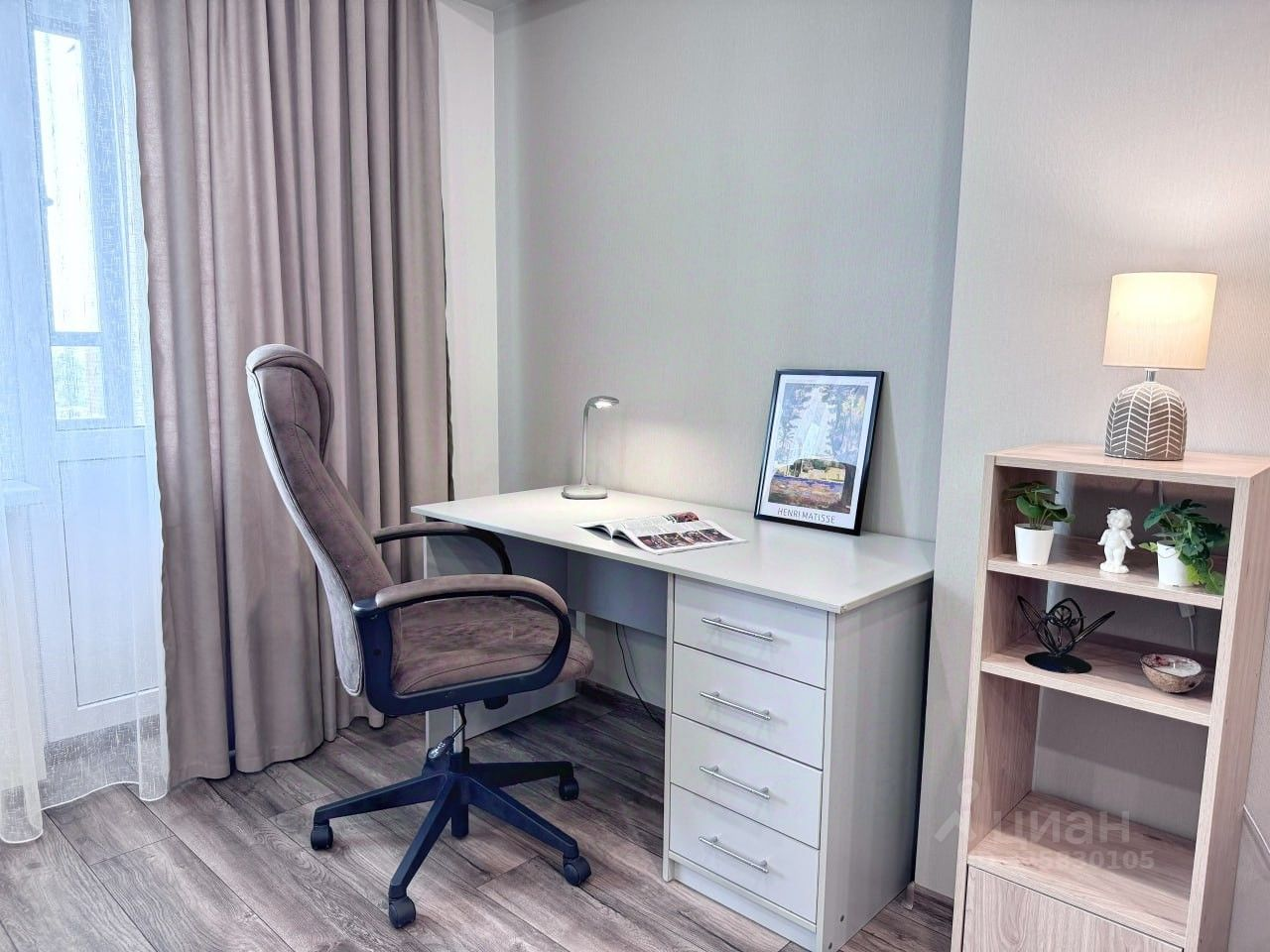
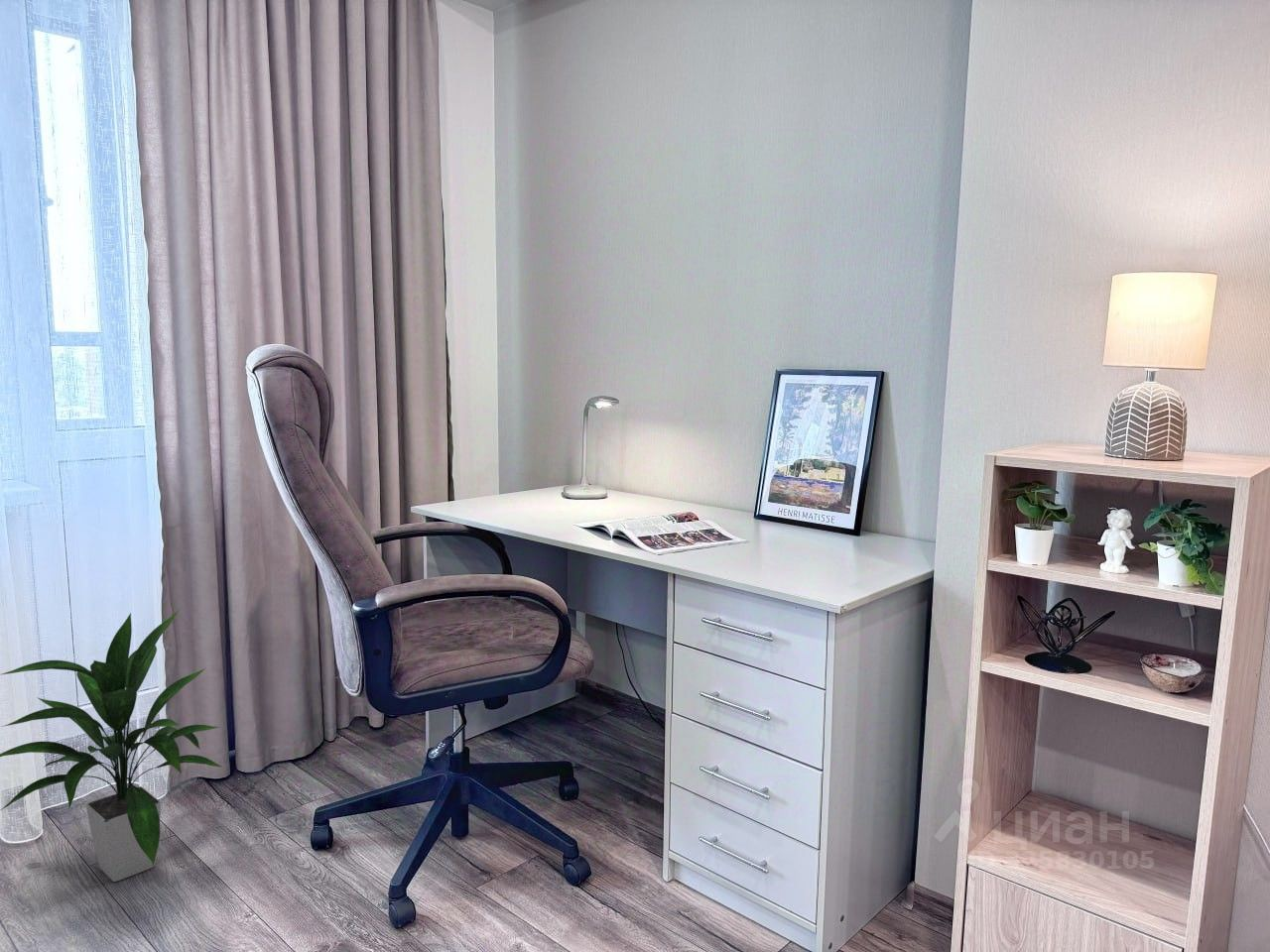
+ indoor plant (117, 749)
